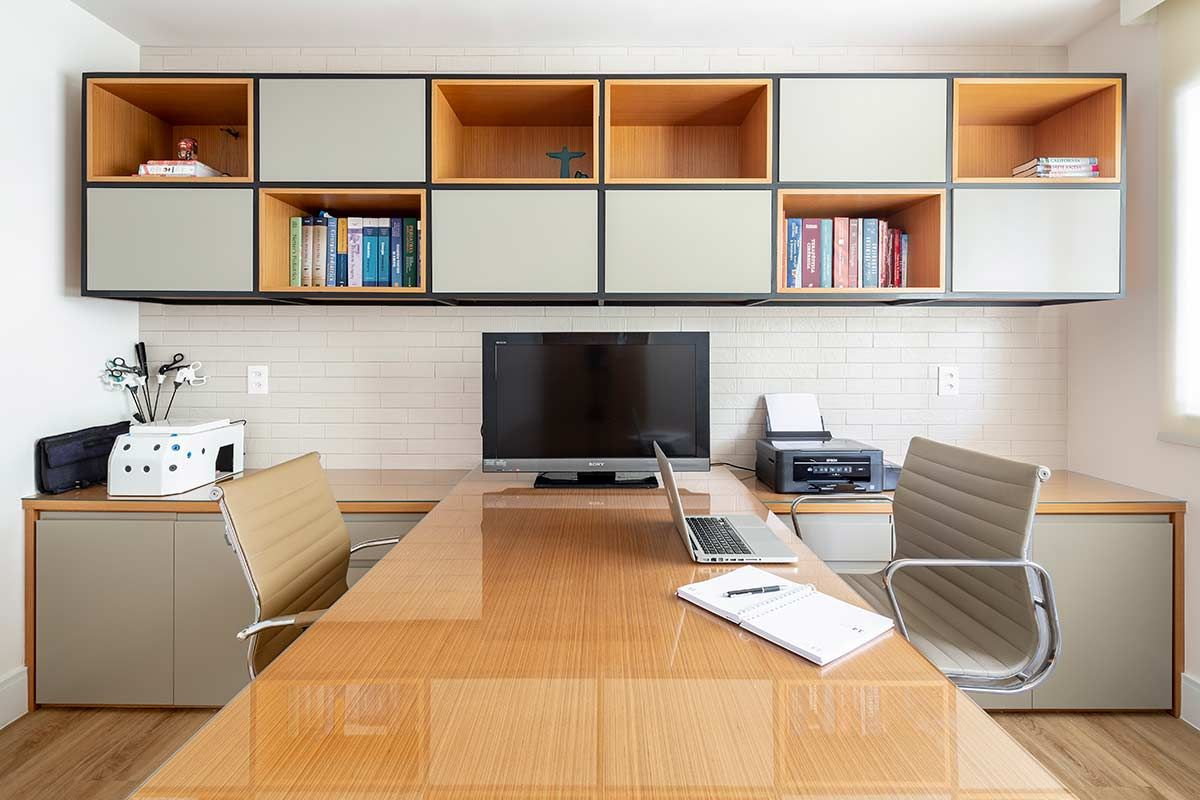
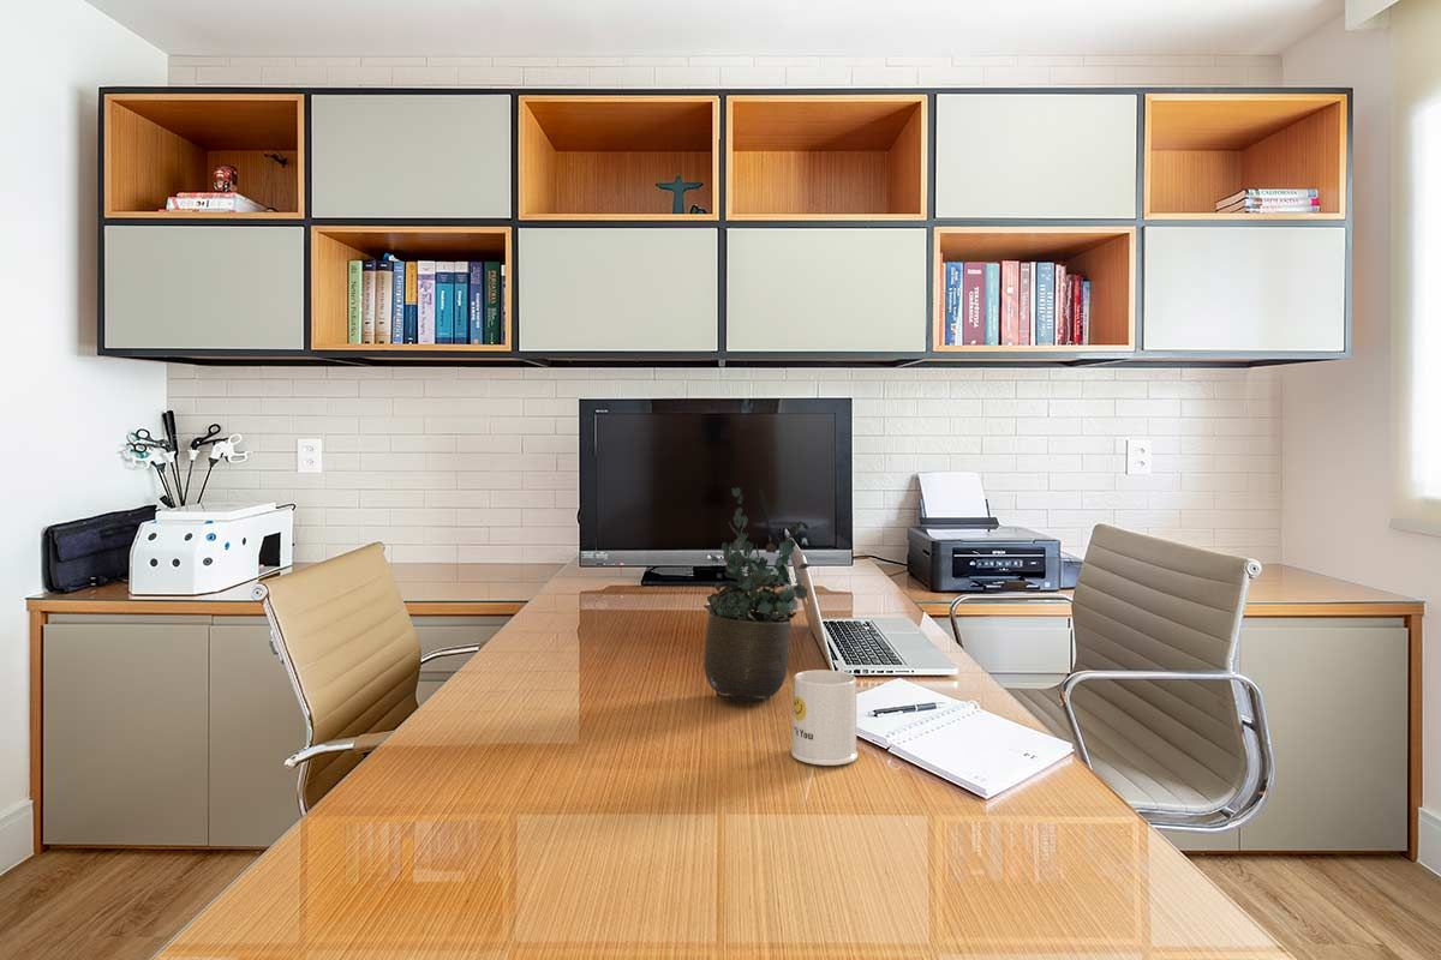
+ mug (818, 713)
+ potted plant (752, 592)
